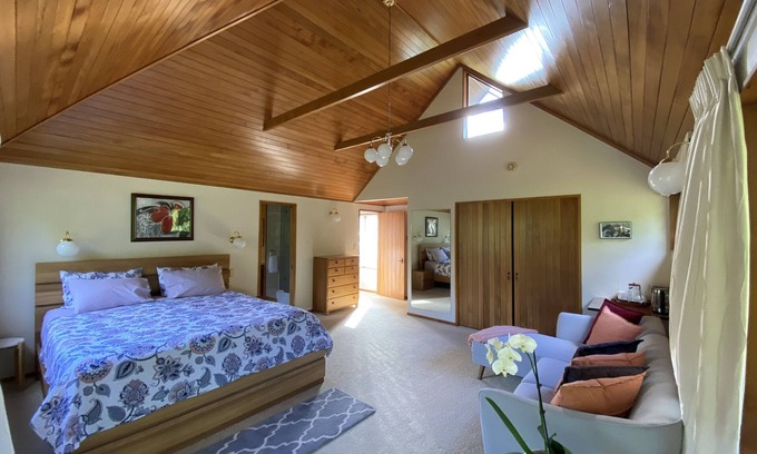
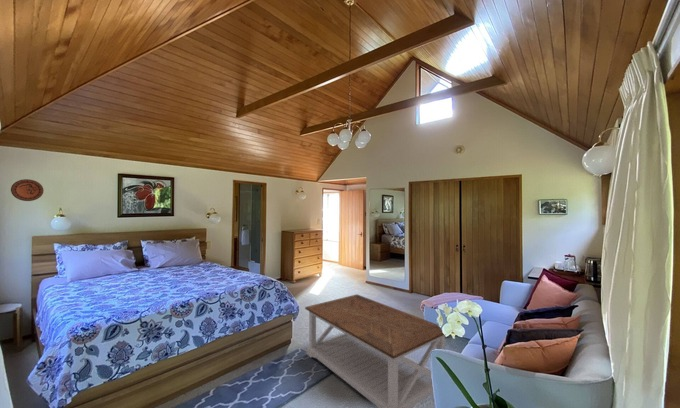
+ decorative plate (27, 190)
+ coffee table (370, 343)
